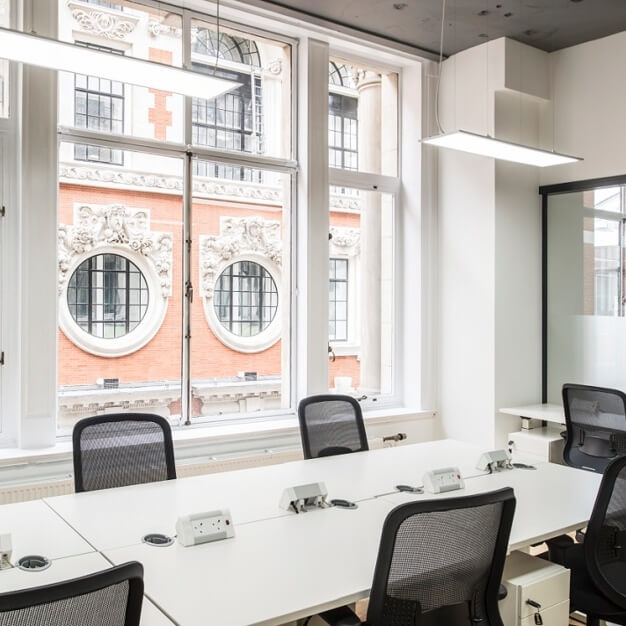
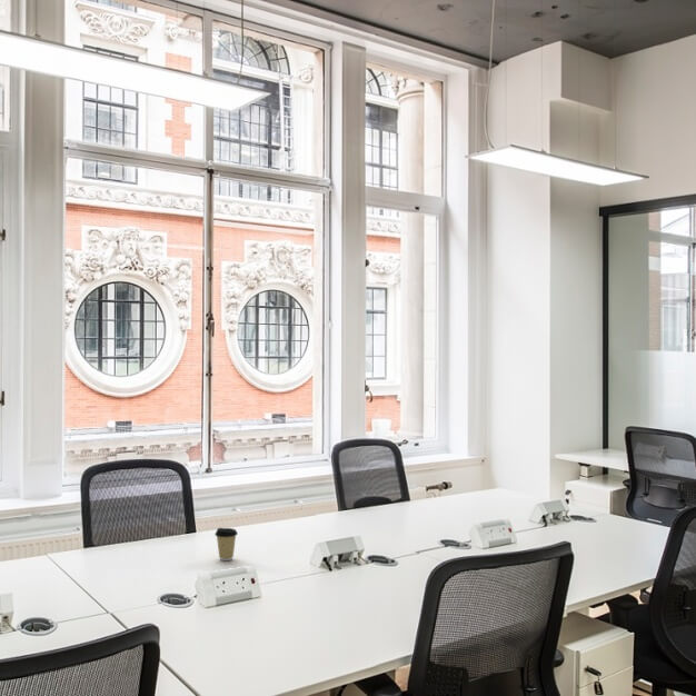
+ coffee cup (226, 544)
